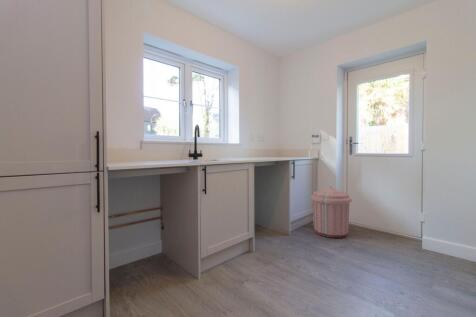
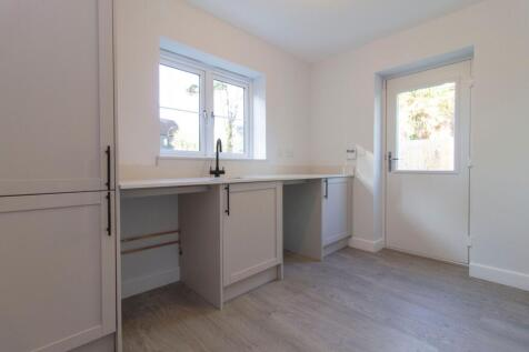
- trash can (330, 209)
